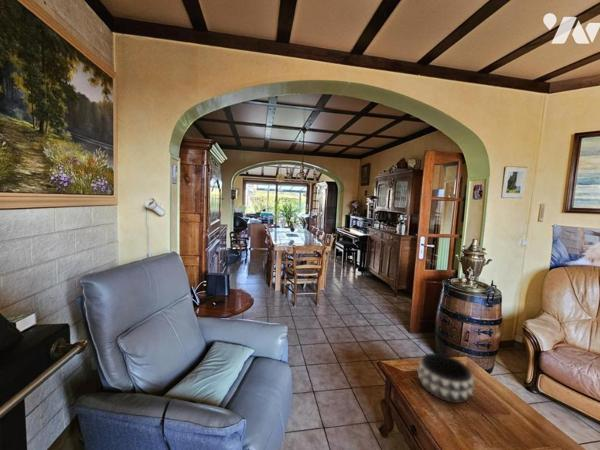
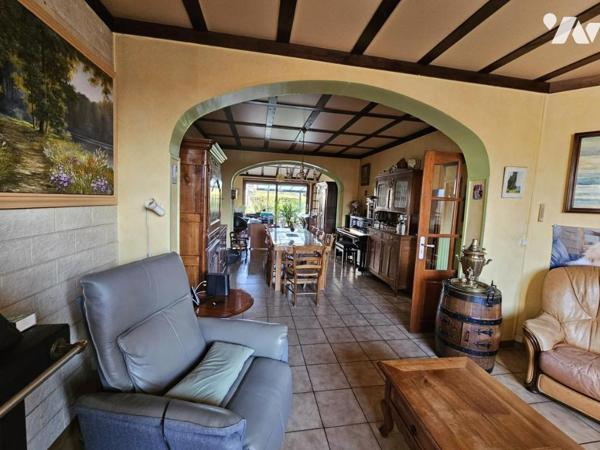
- decorative bowl (444, 376)
